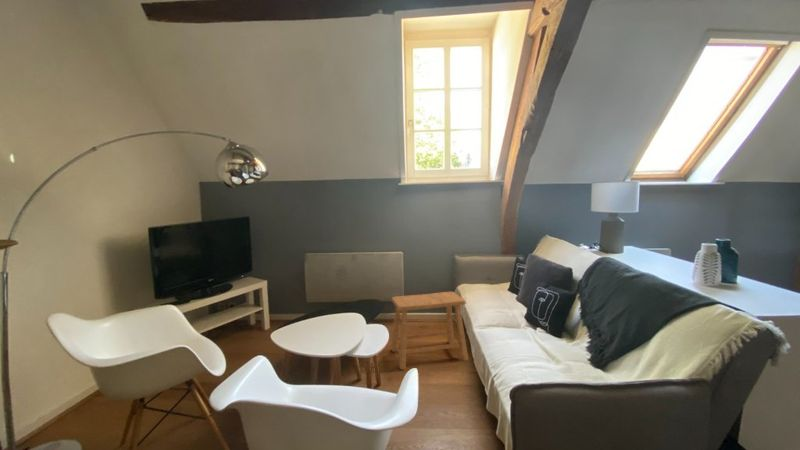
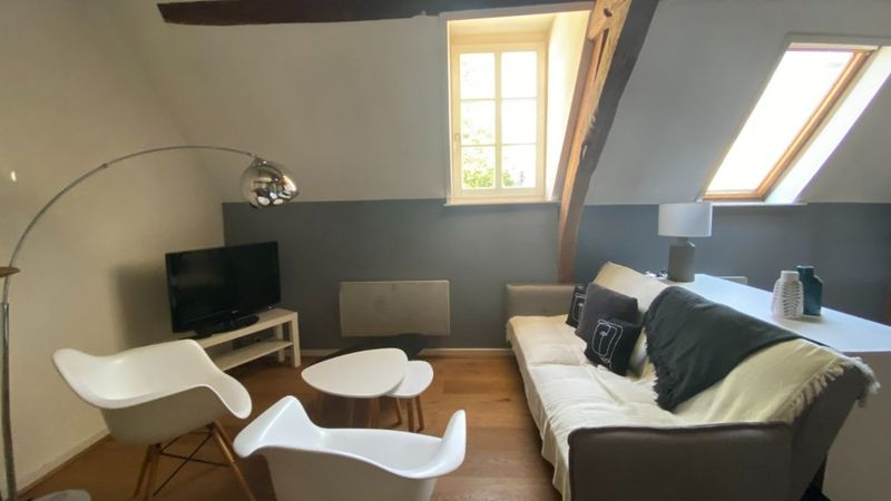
- stool (428, 333)
